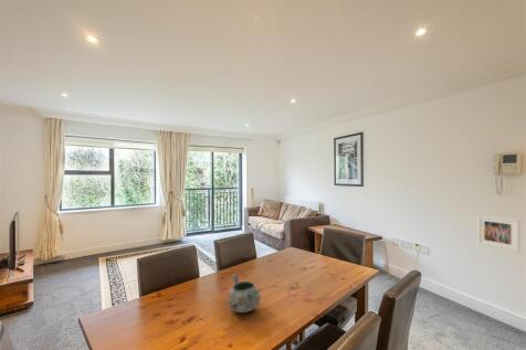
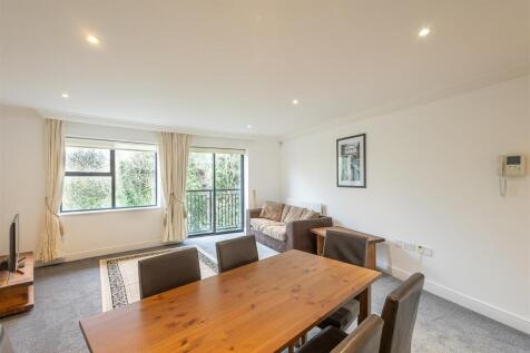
- decorative bowl (243, 294)
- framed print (497, 232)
